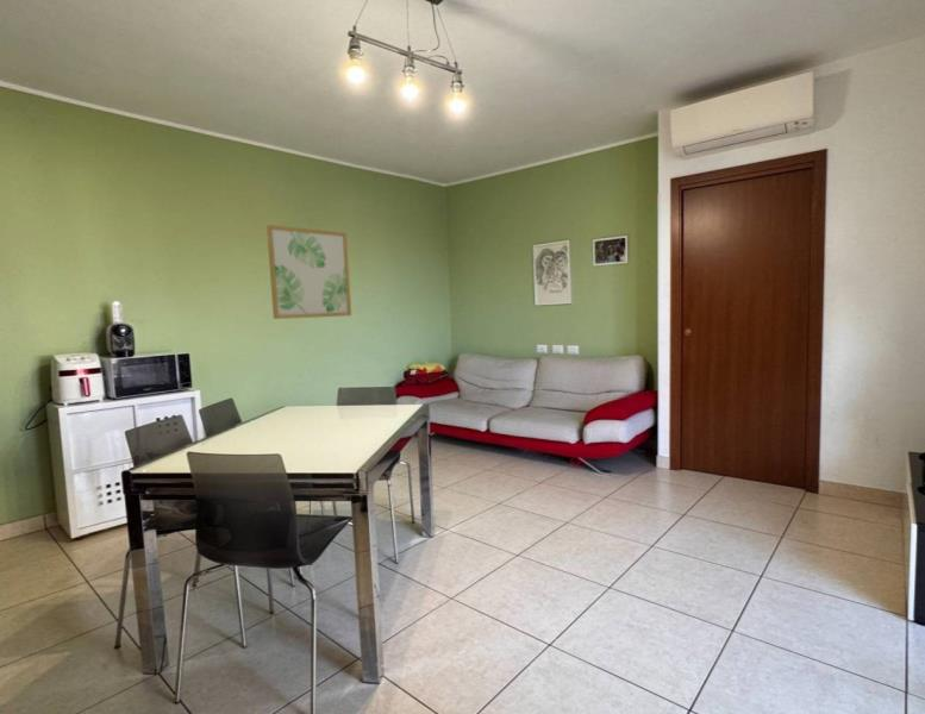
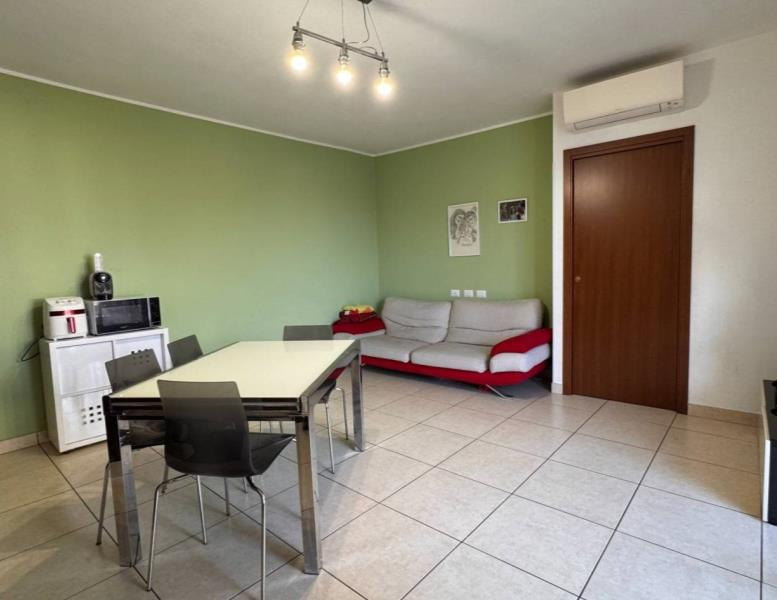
- wall art (311, 273)
